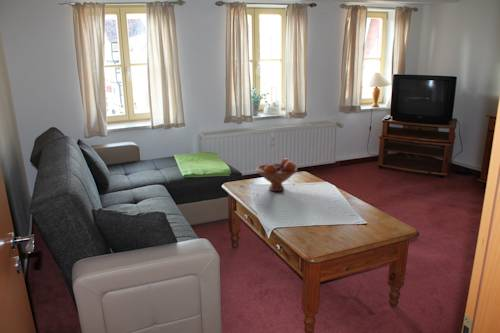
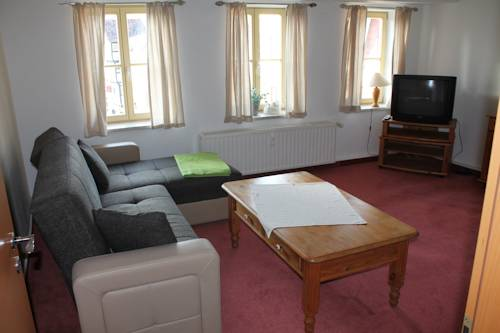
- fruit bowl (276, 174)
